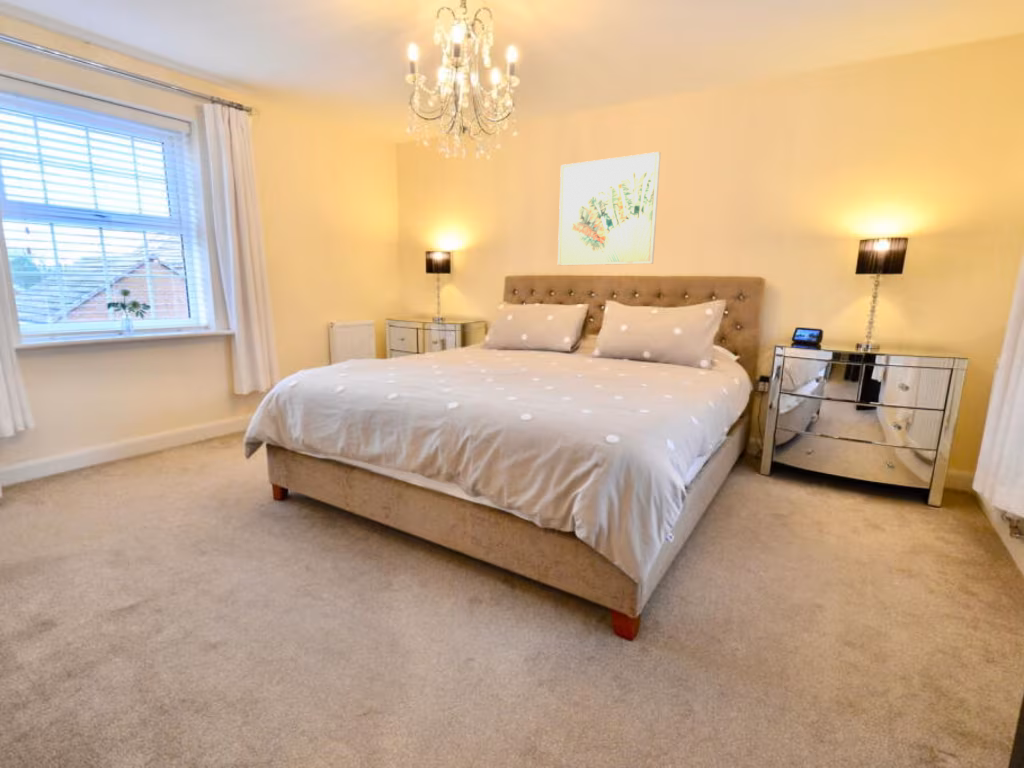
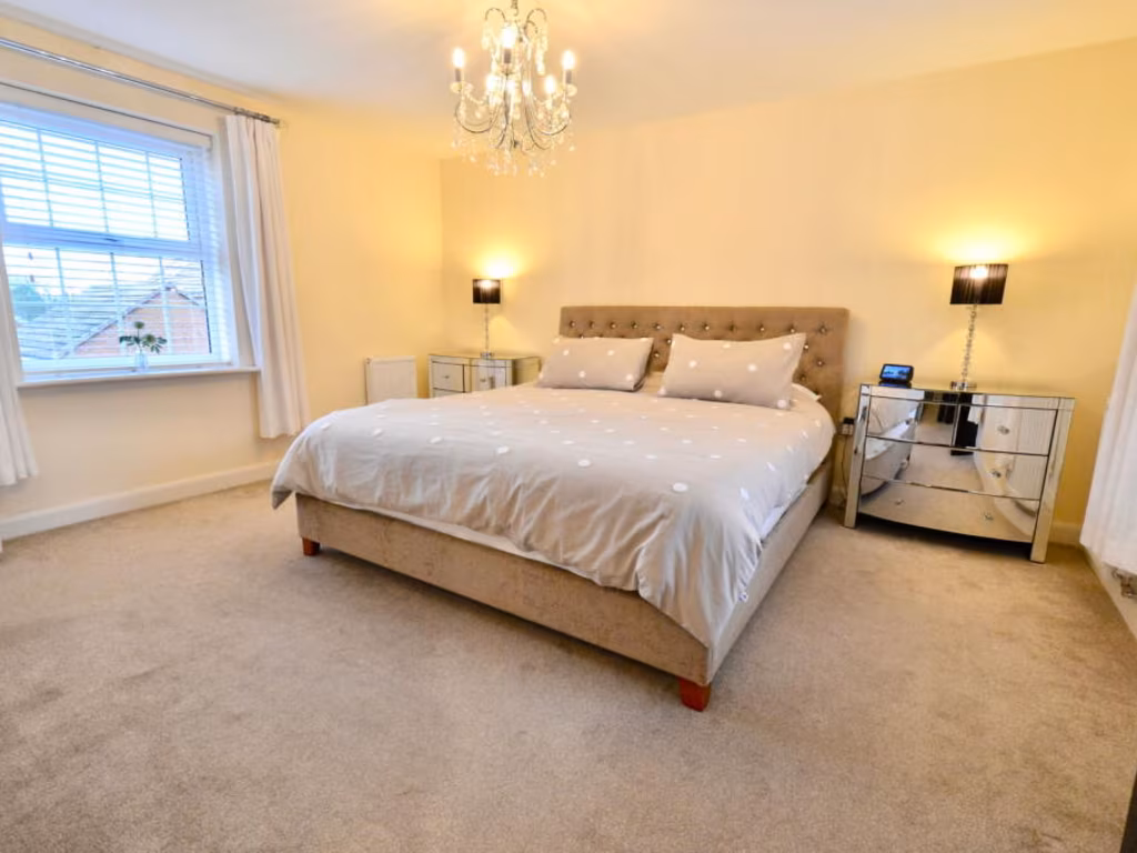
- wall art (605, 212)
